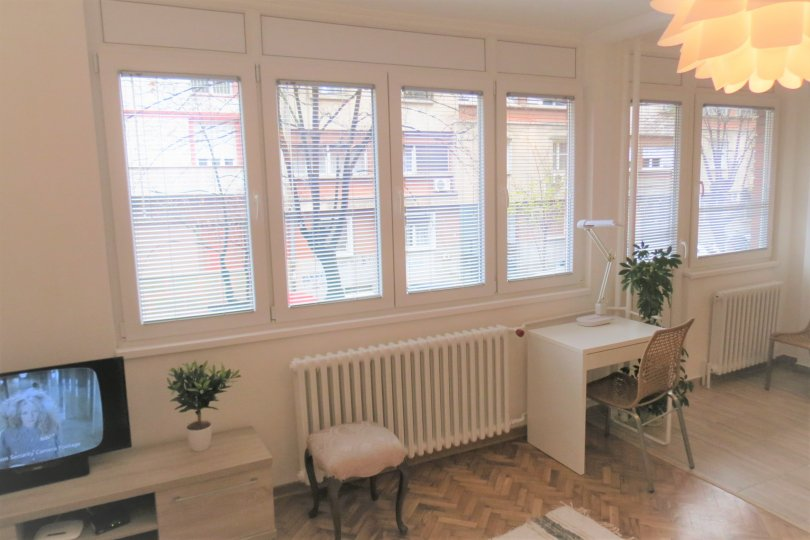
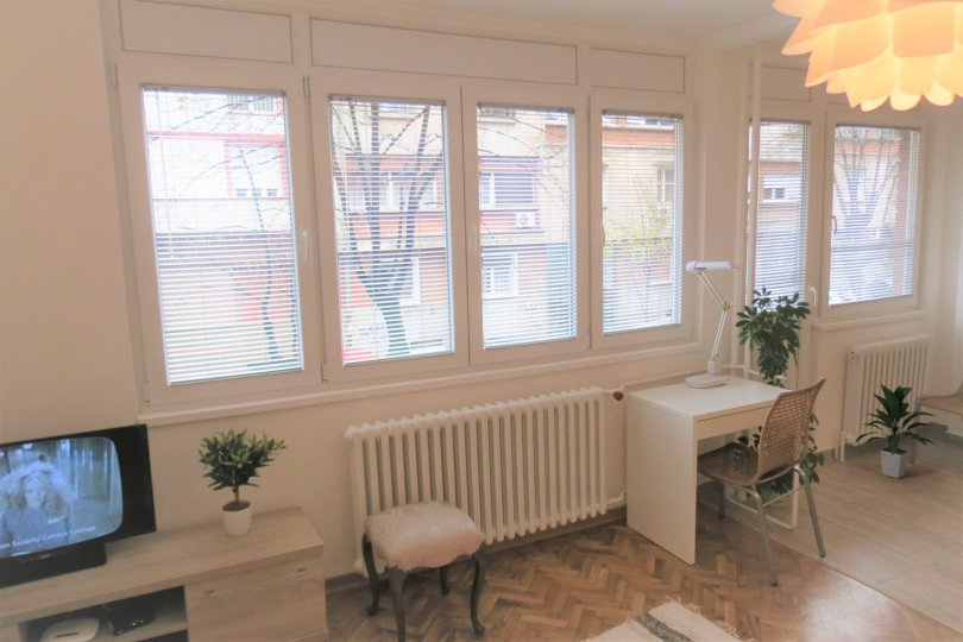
+ indoor plant (893, 428)
